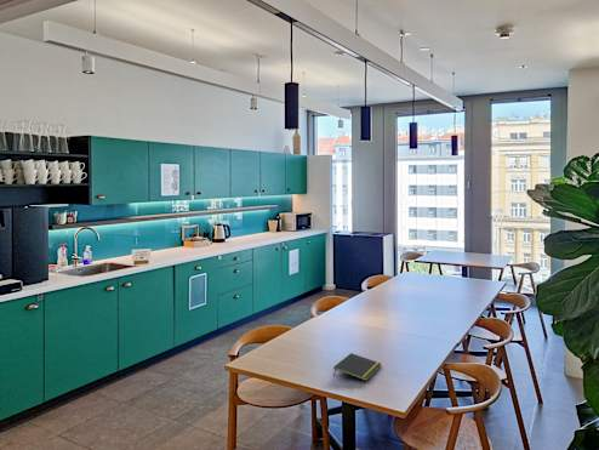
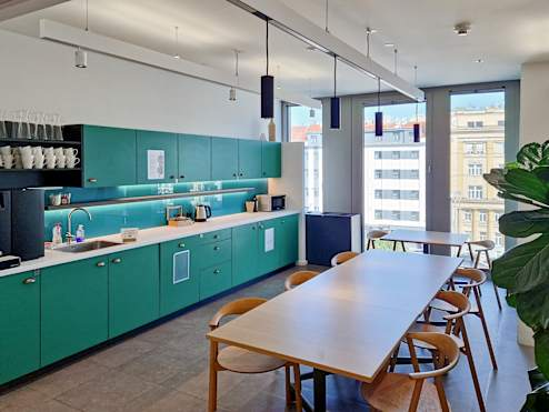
- notepad (358, 365)
